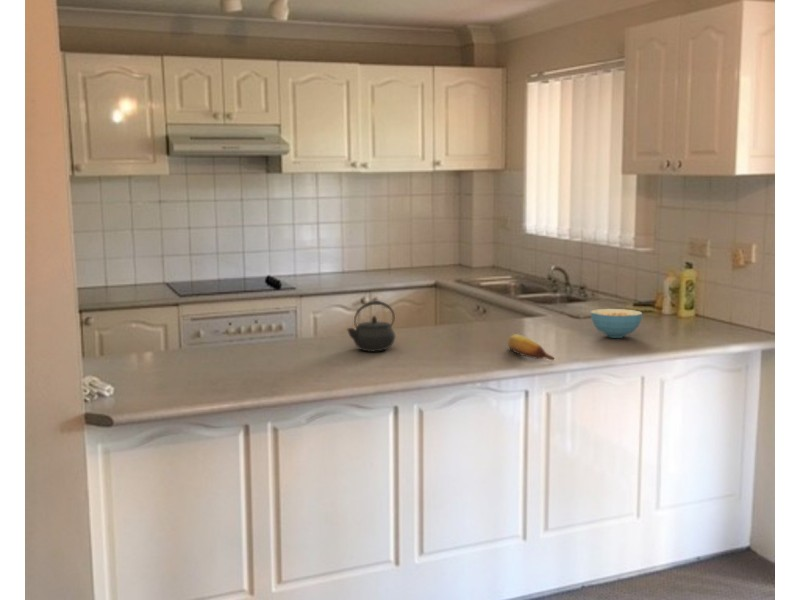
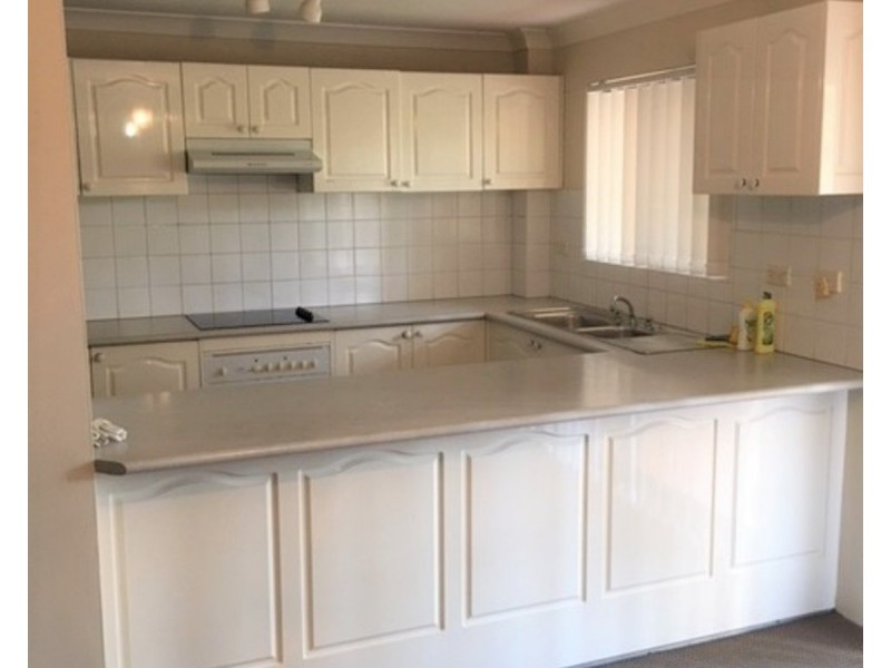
- fruit (531, 344)
- cereal bowl (615, 324)
- kettle (371, 325)
